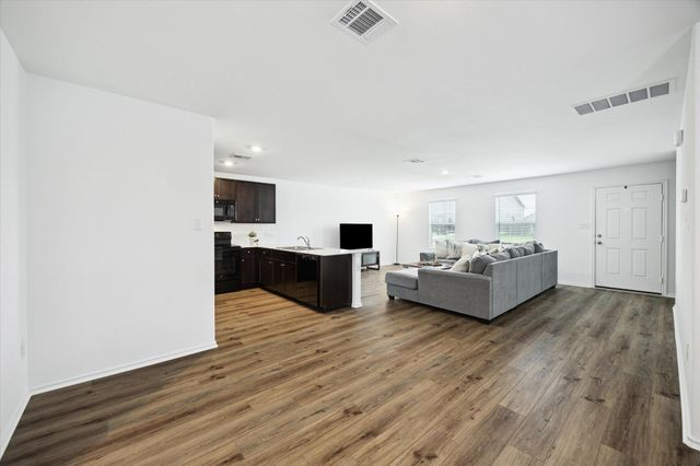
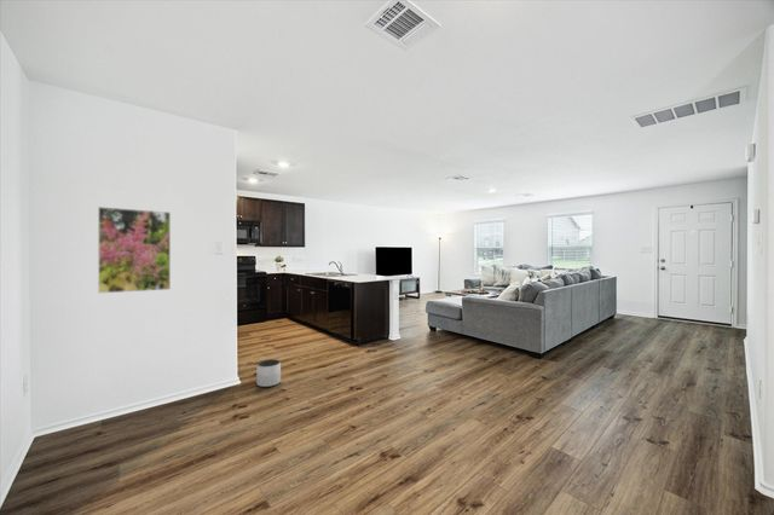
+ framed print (135, 250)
+ planter (268, 372)
